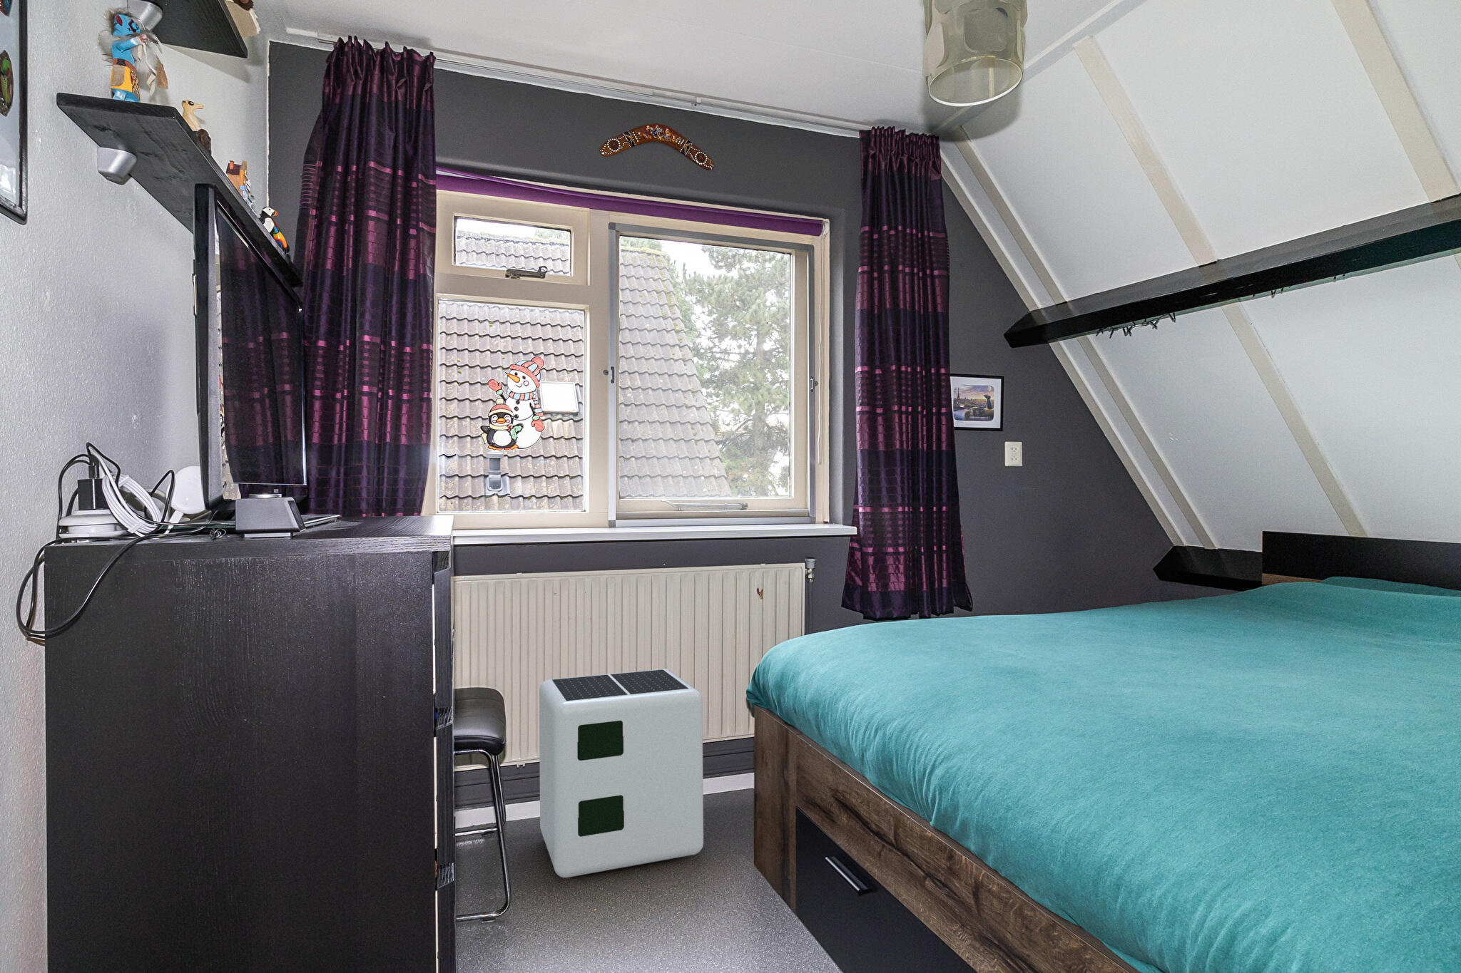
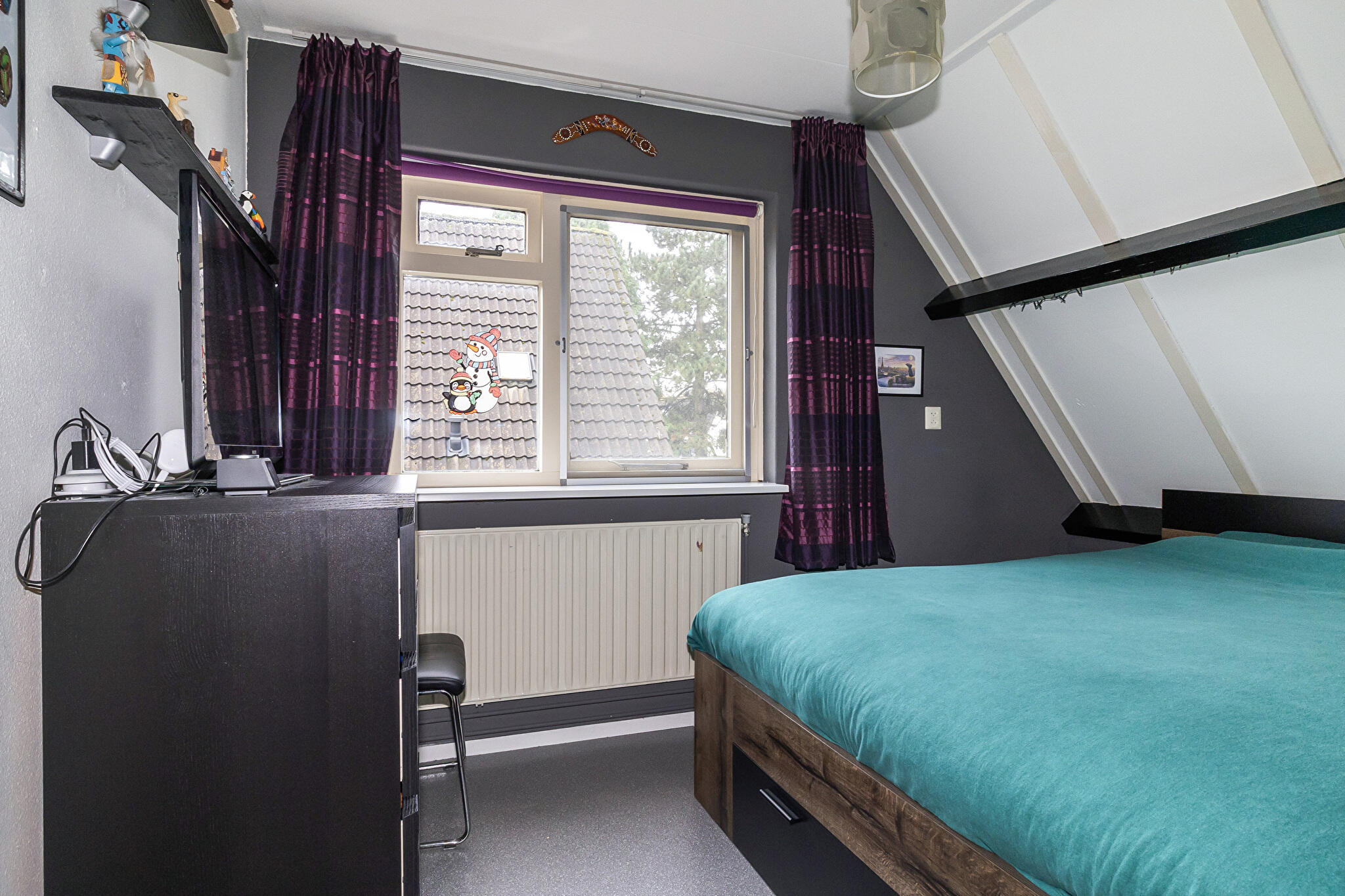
- air purifier (618, 767)
